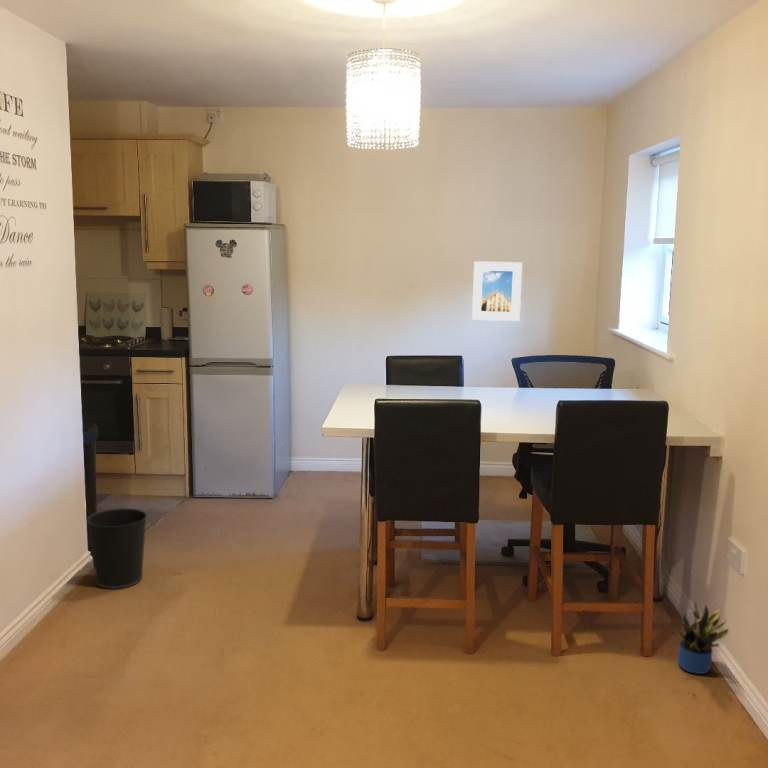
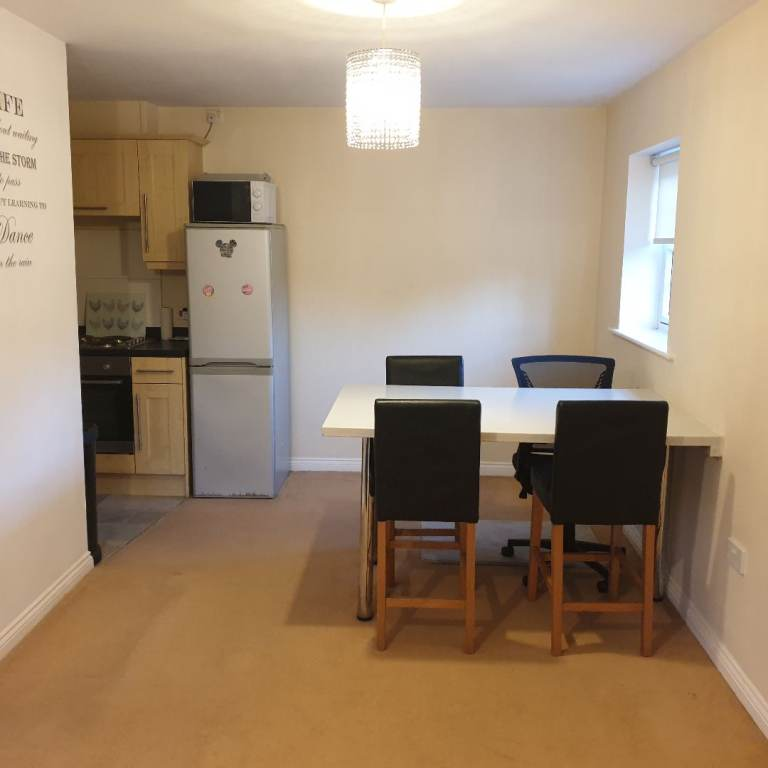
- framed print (496, 291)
- potted plant (703, 633)
- wastebasket (118, 548)
